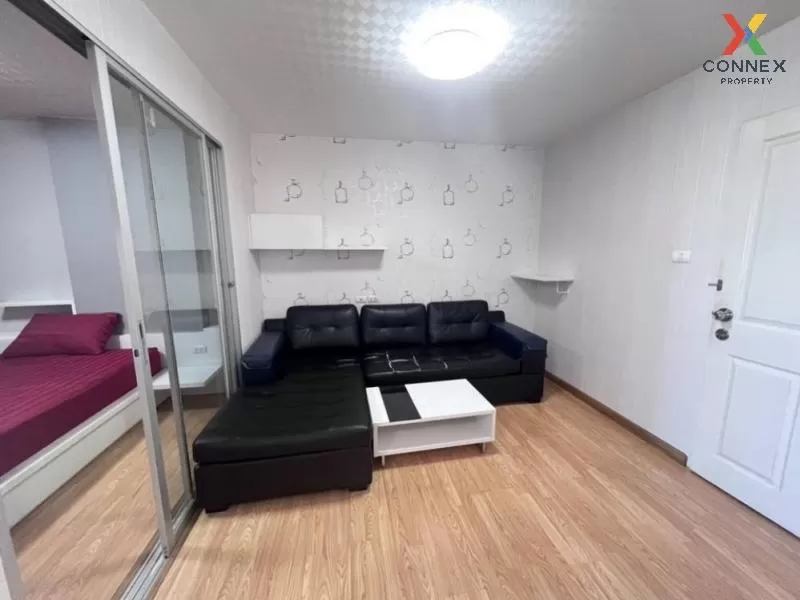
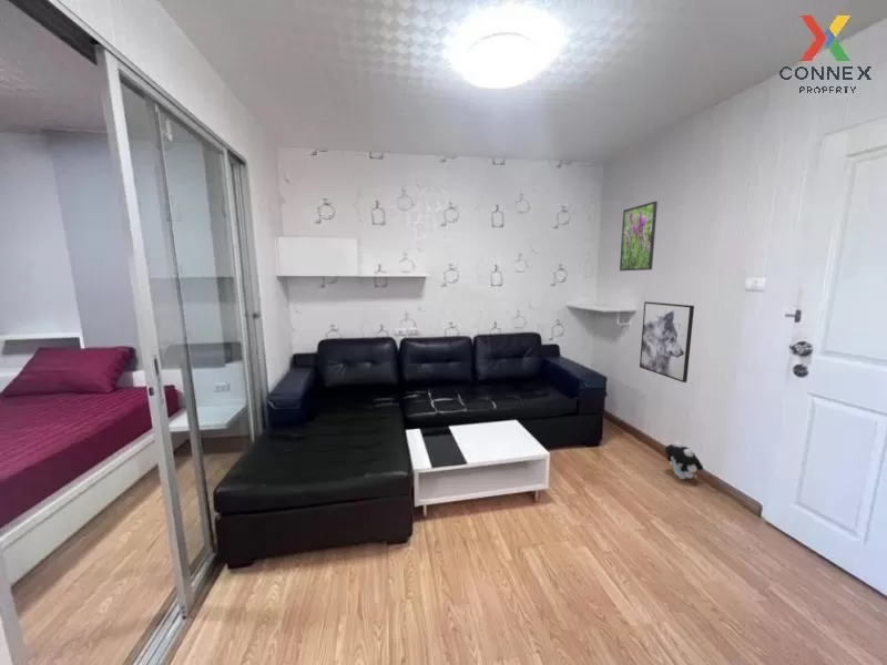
+ wall art (664, 339)
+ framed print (636, 238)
+ plush toy (684, 461)
